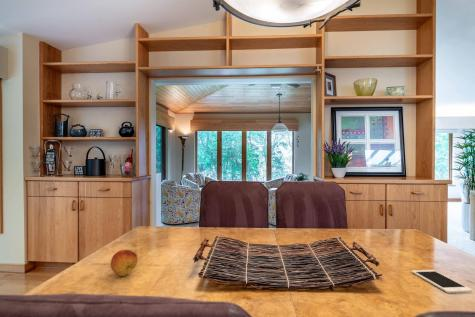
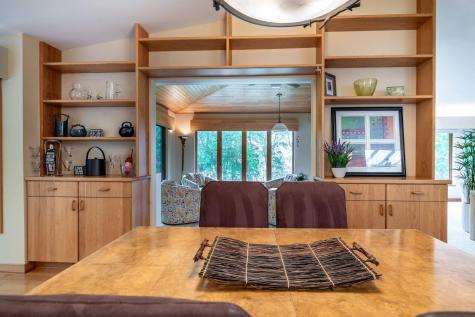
- fruit (123, 262)
- cell phone (439, 280)
